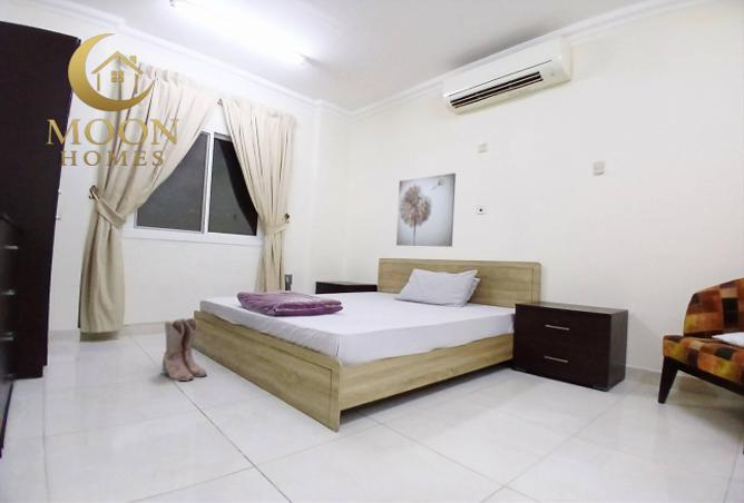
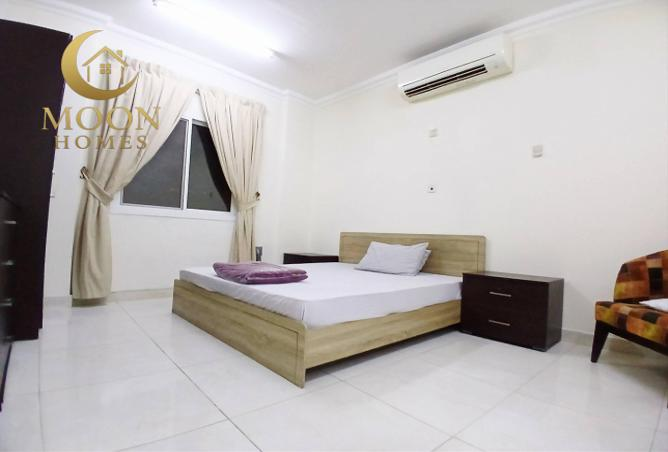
- wall art (423, 211)
- boots (185, 346)
